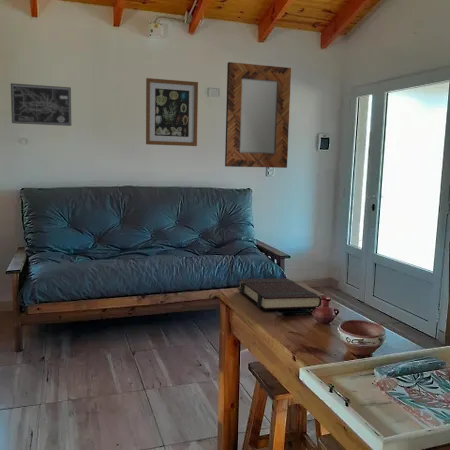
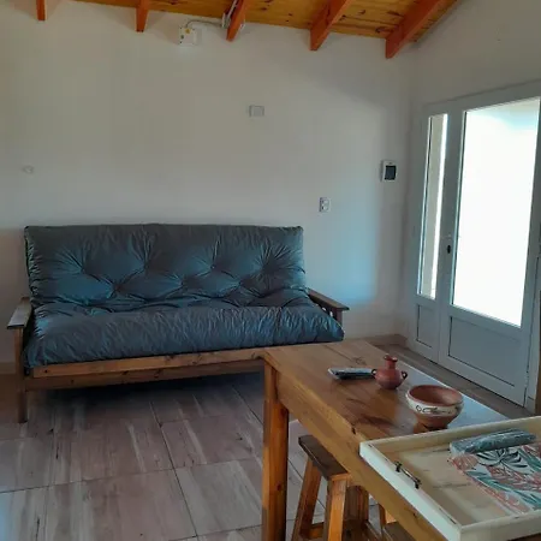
- wall art (41, 105)
- book (277, 292)
- wall art (172, 113)
- home mirror (258, 116)
